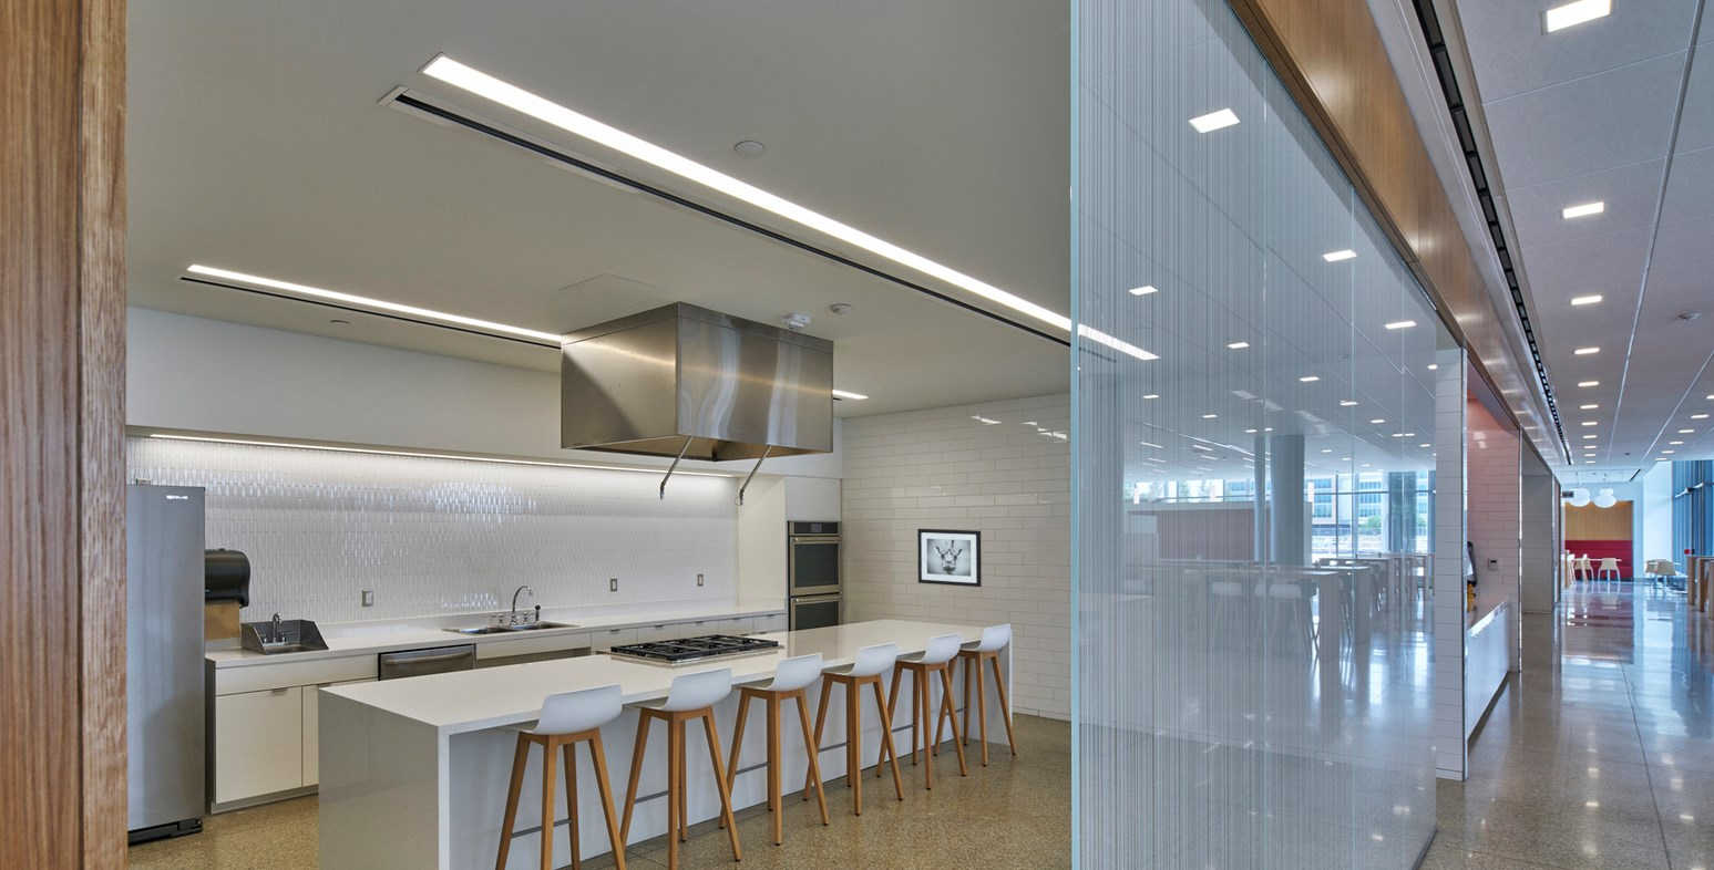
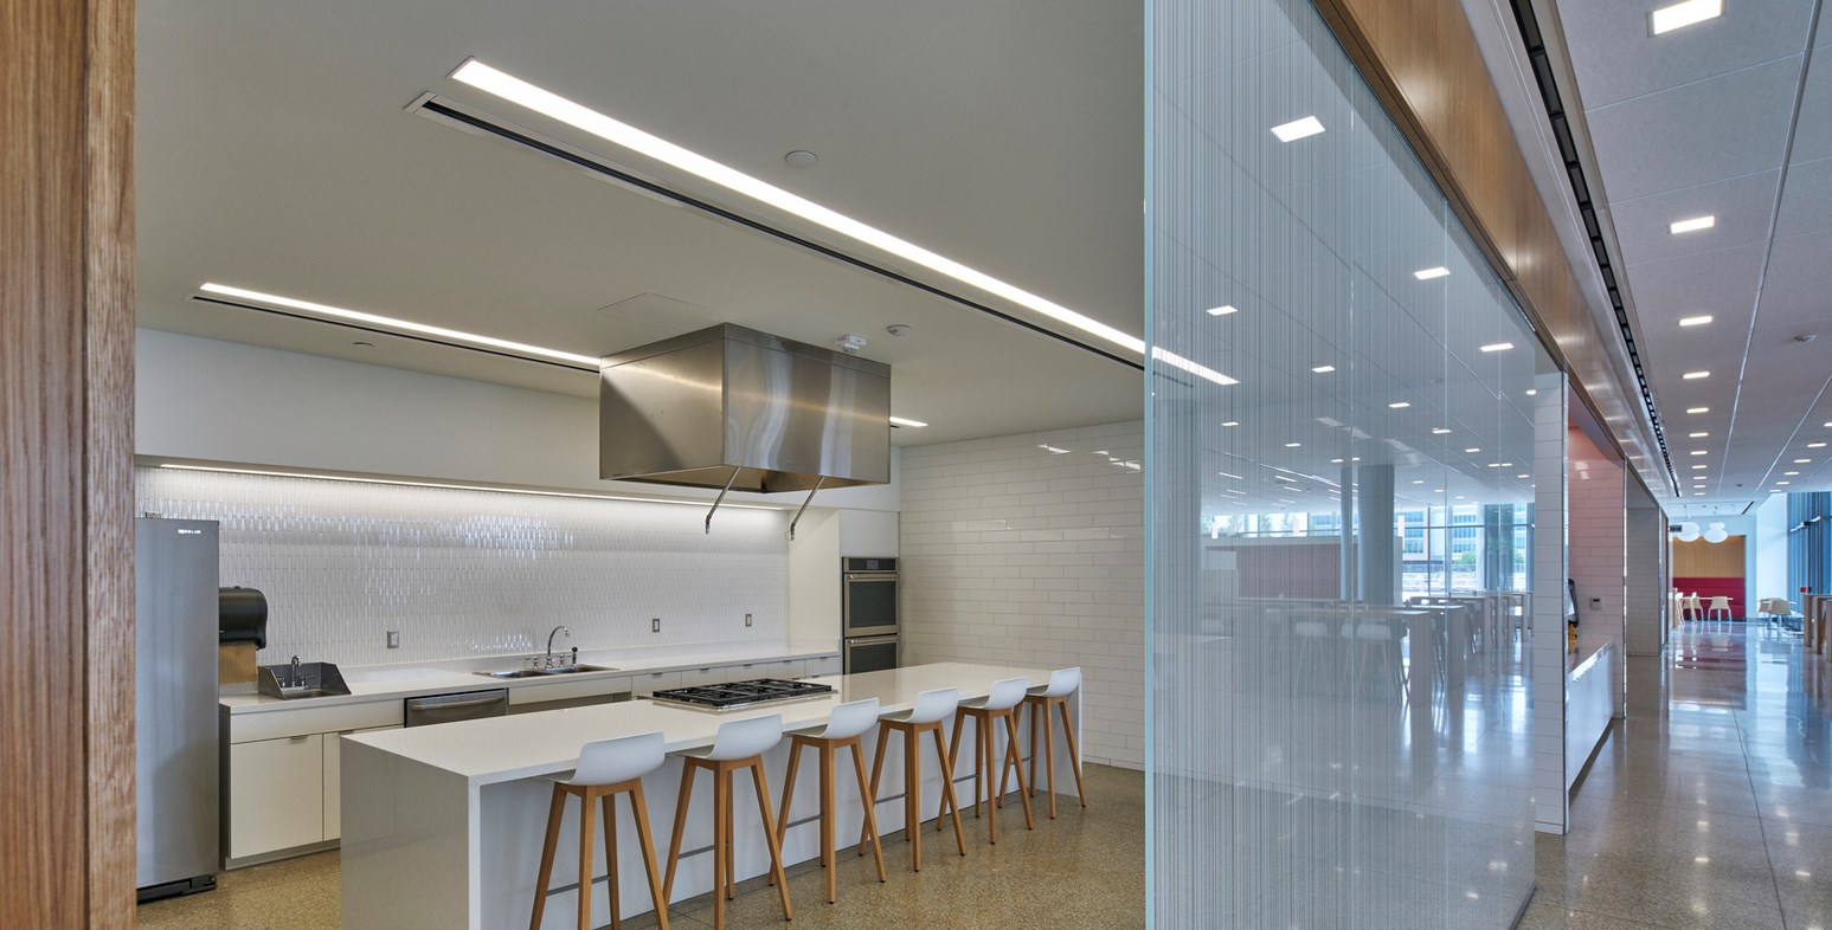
- wall art (948, 557)
